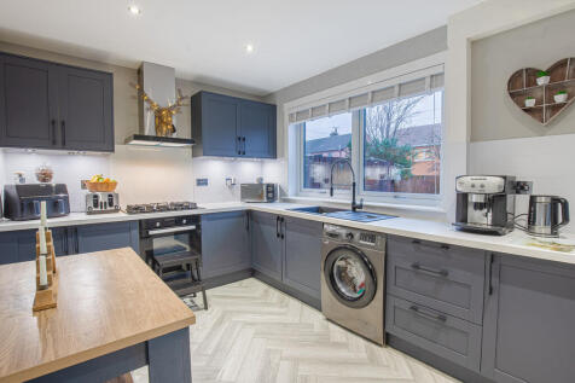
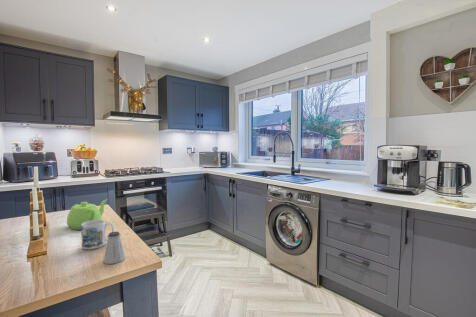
+ mug (98, 233)
+ saltshaker (114, 246)
+ teapot (89, 212)
